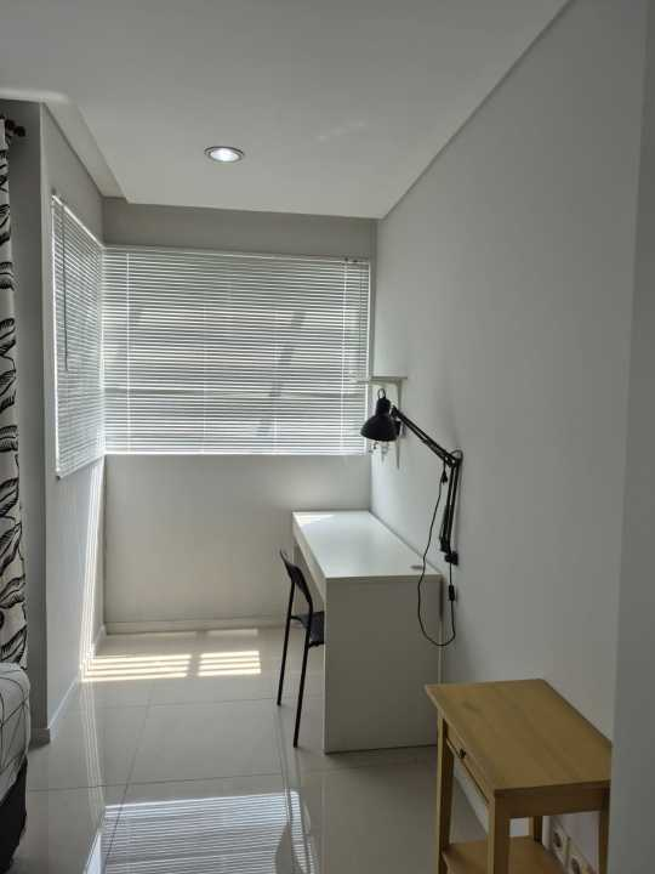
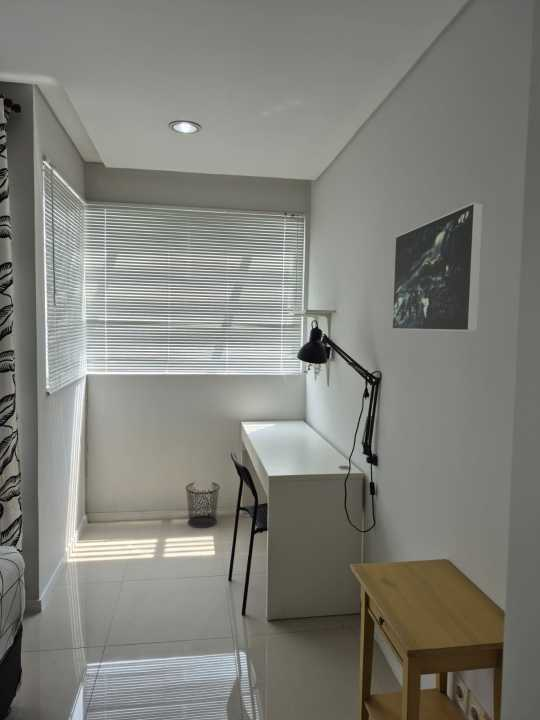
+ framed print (430, 276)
+ waste bin (202, 504)
